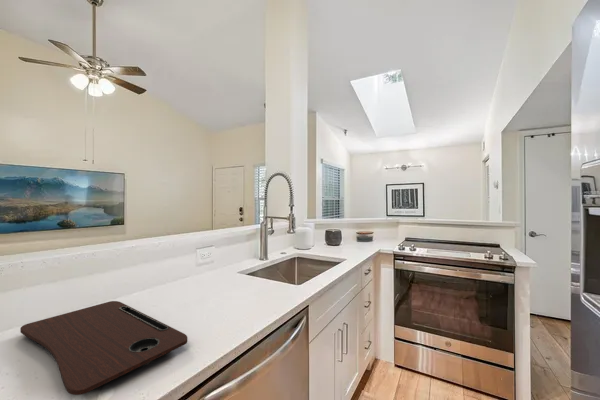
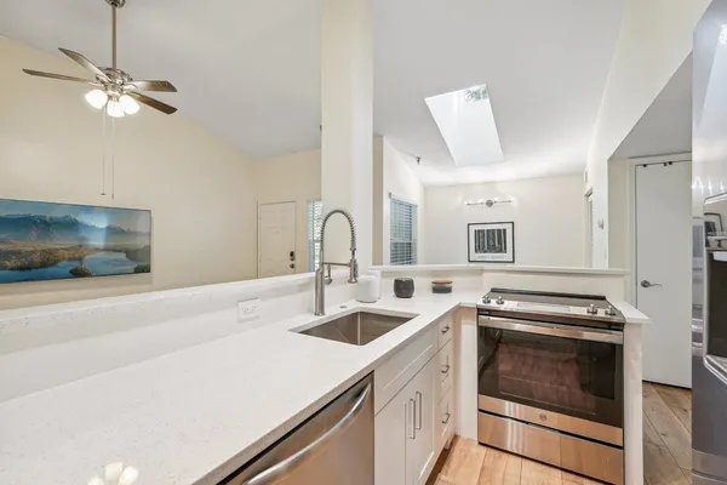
- cutting board (101, 335)
